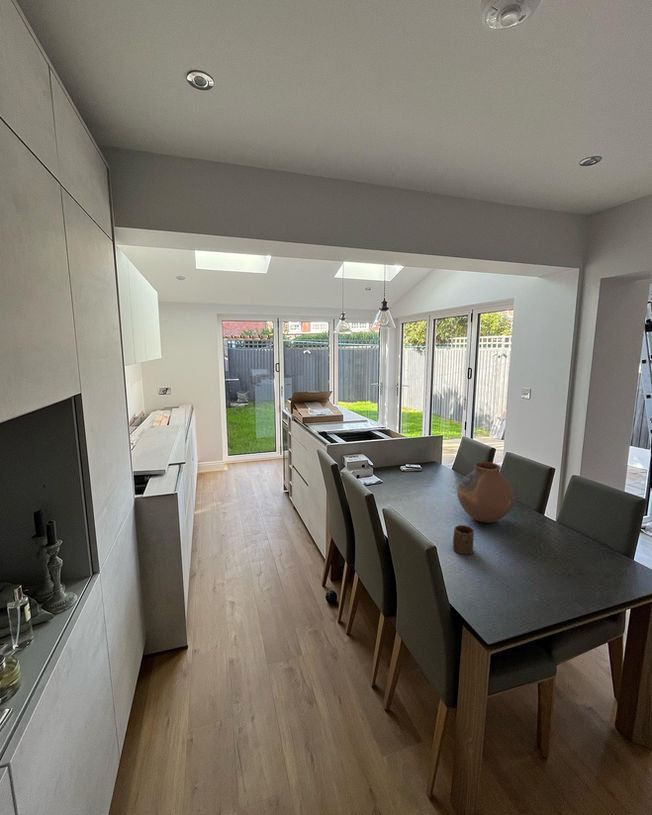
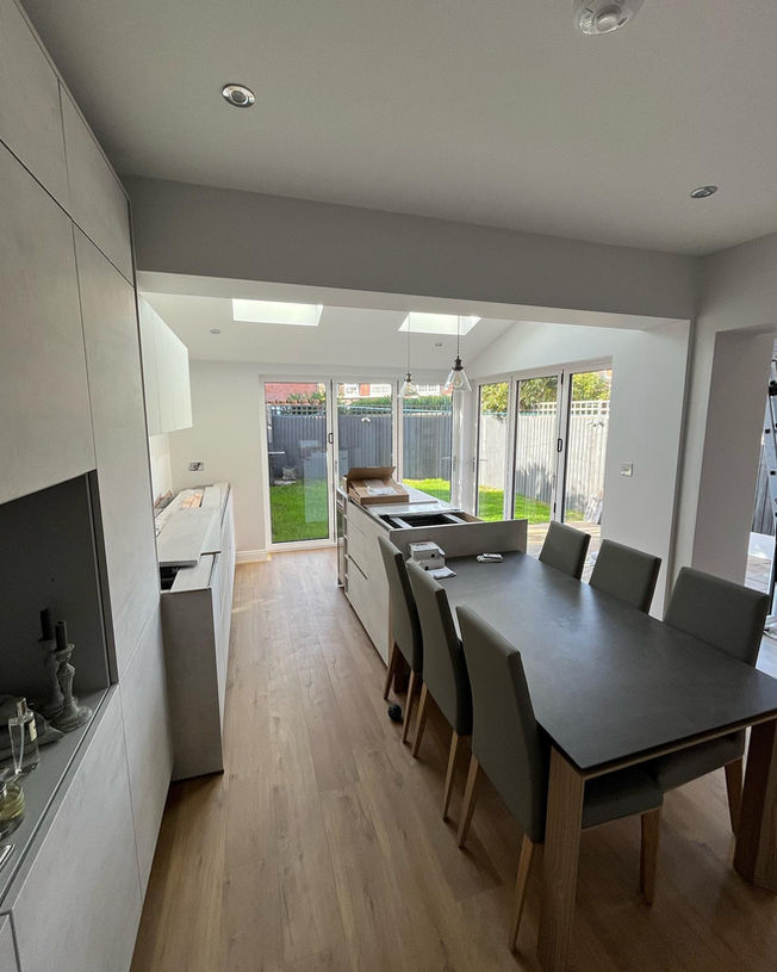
- cup (463, 539)
- vase (485, 492)
